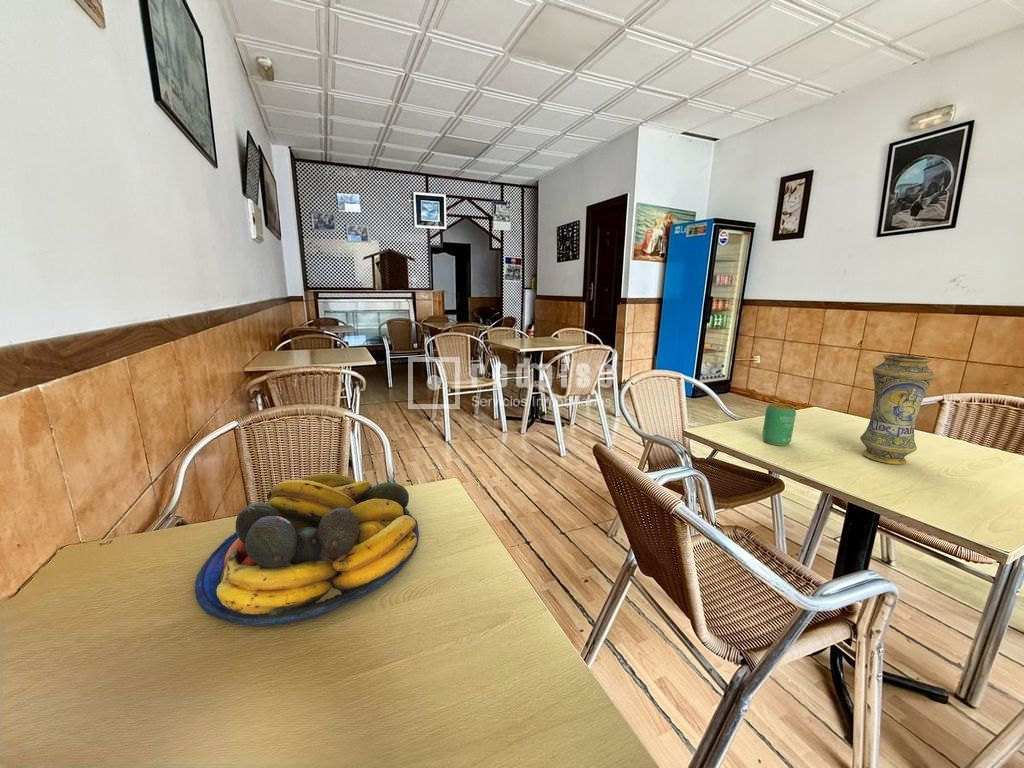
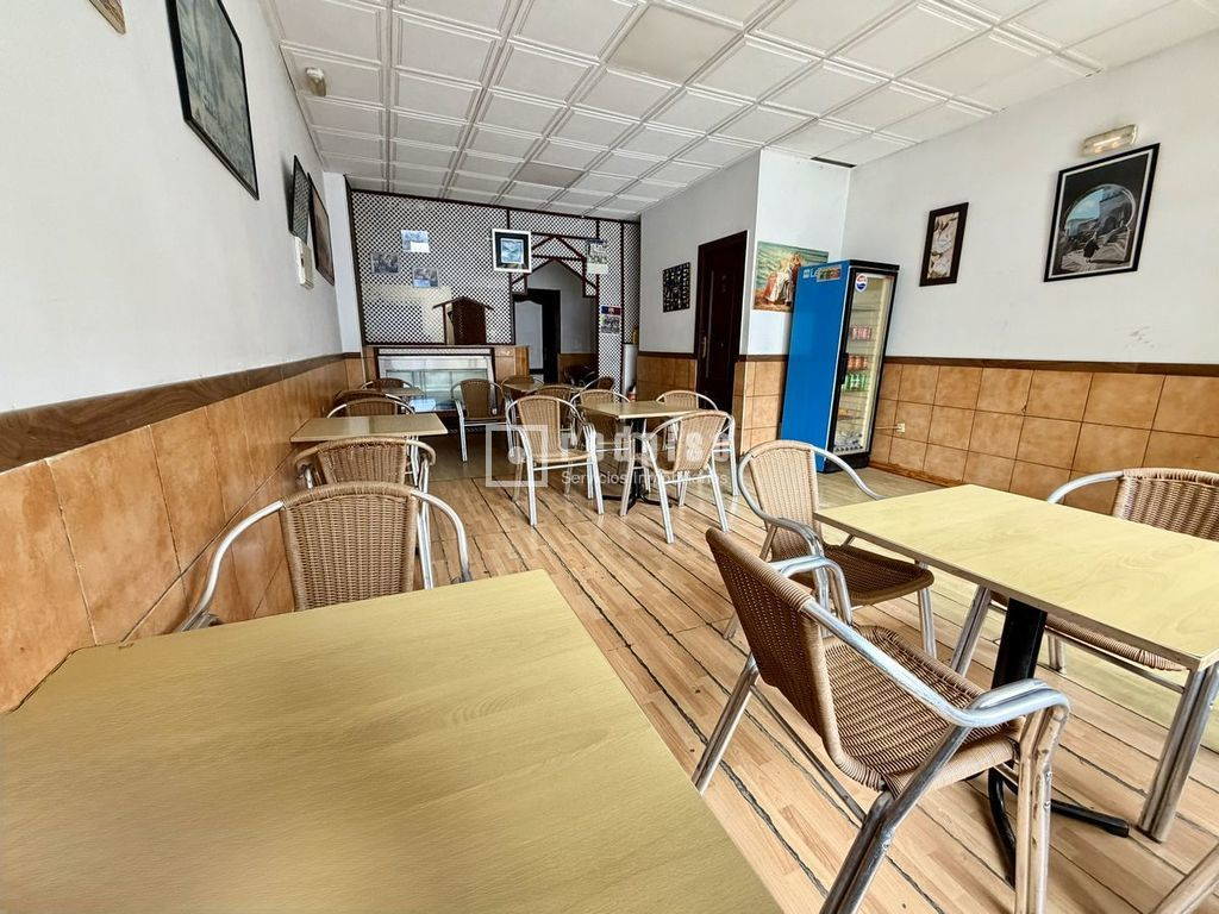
- beverage can (778, 424)
- vase (894, 408)
- fruit bowl (314, 517)
